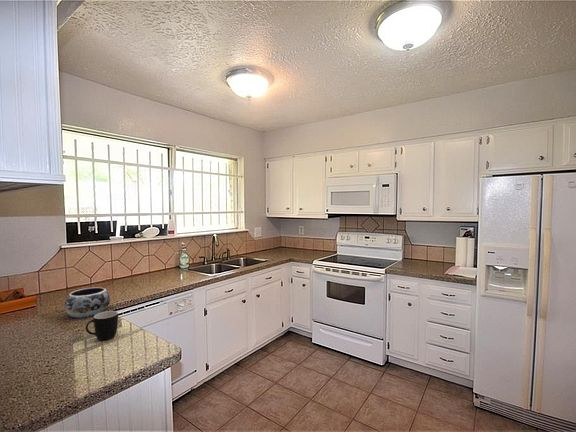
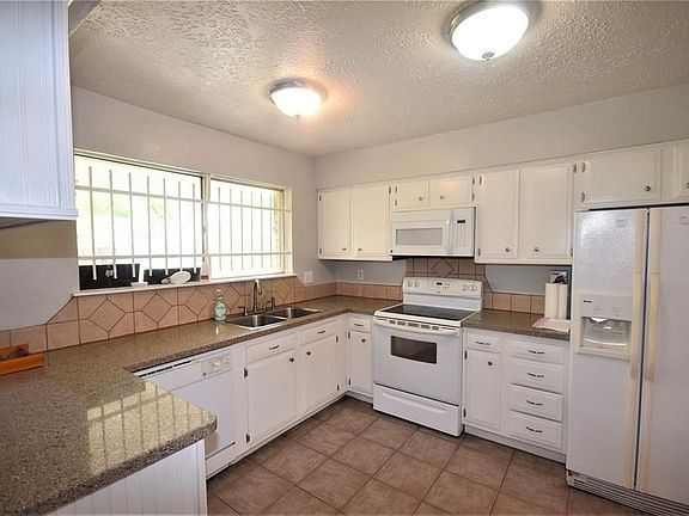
- mug (102, 326)
- decorative bowl (88, 302)
